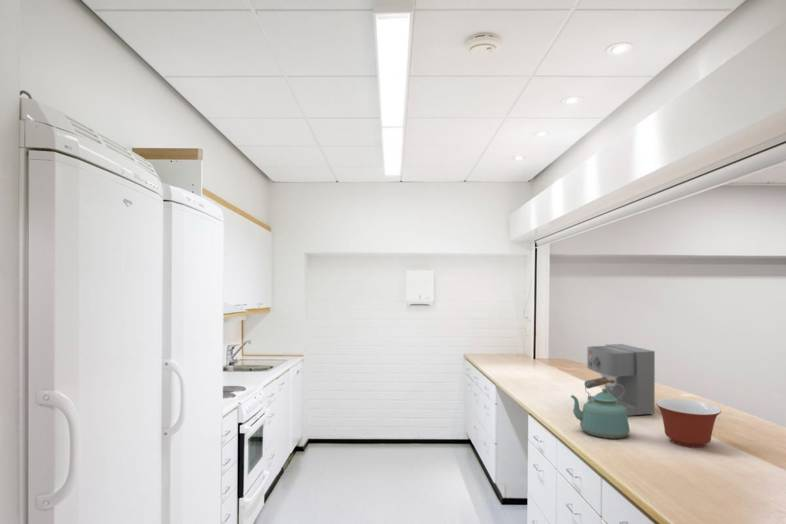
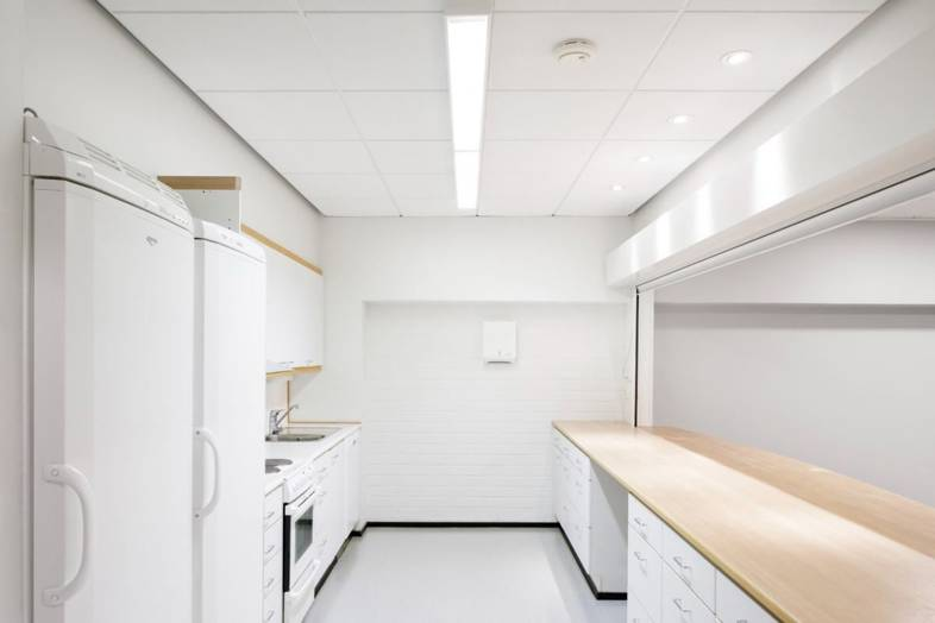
- coffee maker (619, 380)
- mixing bowl (687, 424)
- kettle (599, 405)
